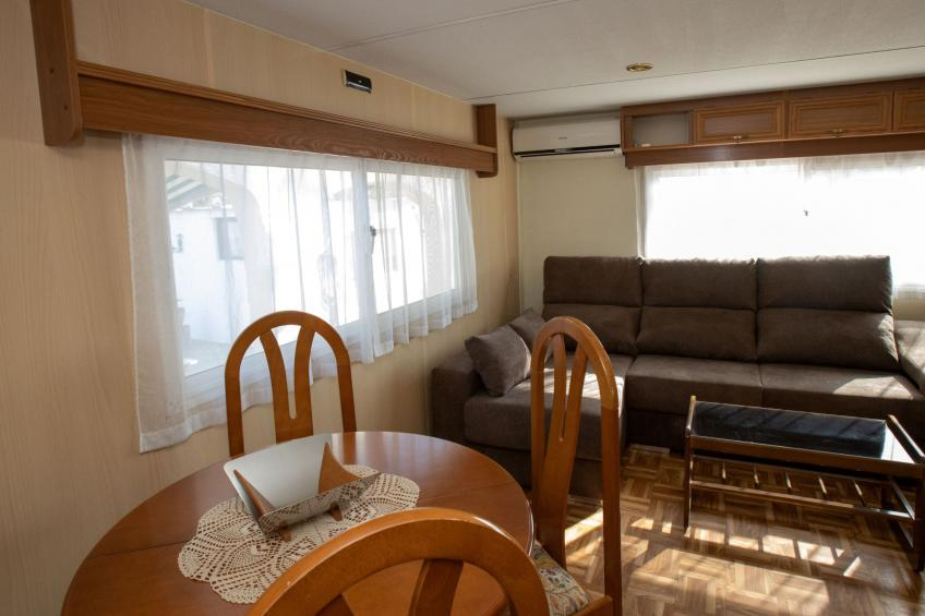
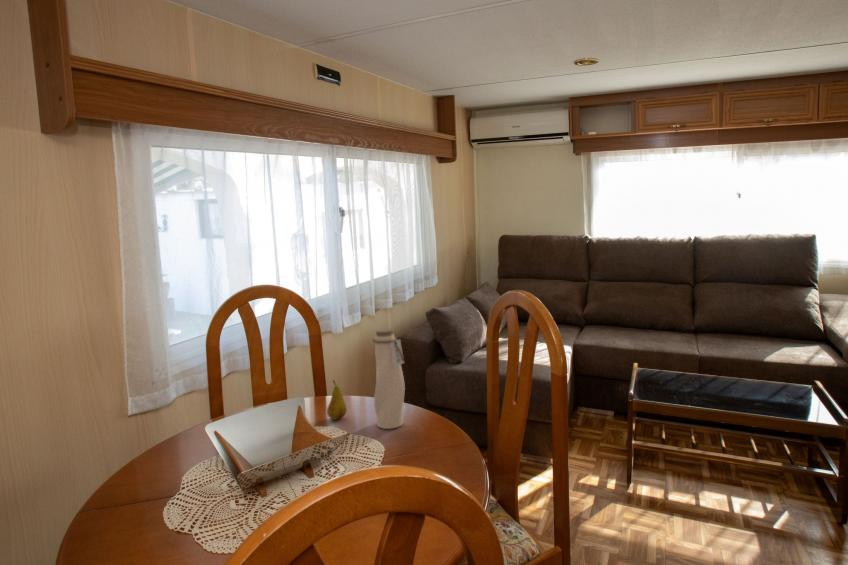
+ fruit (336, 399)
+ water bottle (389, 377)
